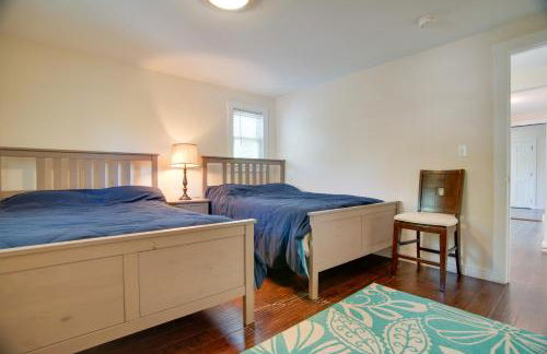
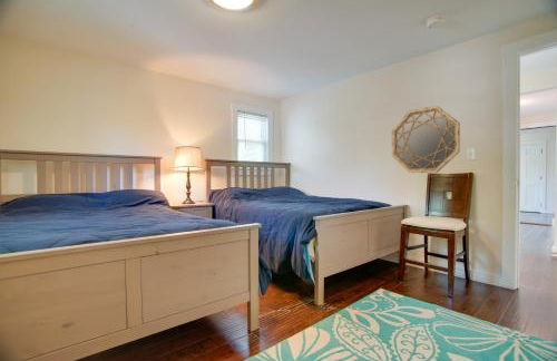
+ home mirror (422, 140)
